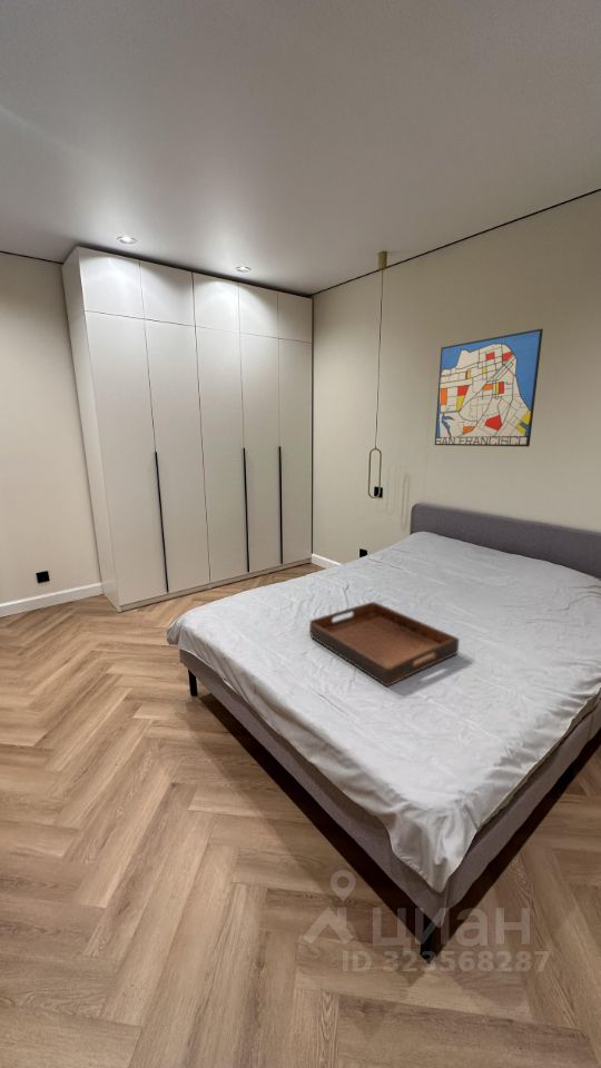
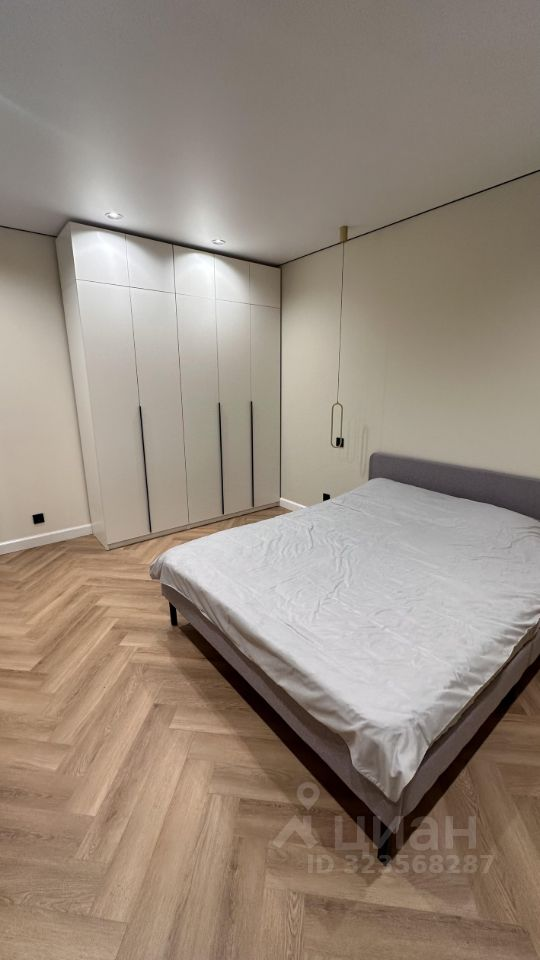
- wall art (482, 394)
- serving tray (378, 636)
